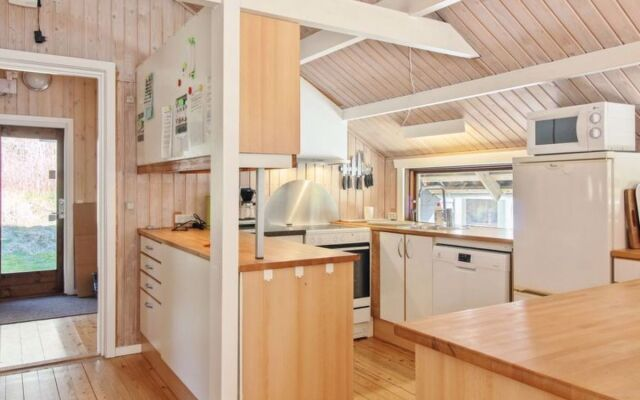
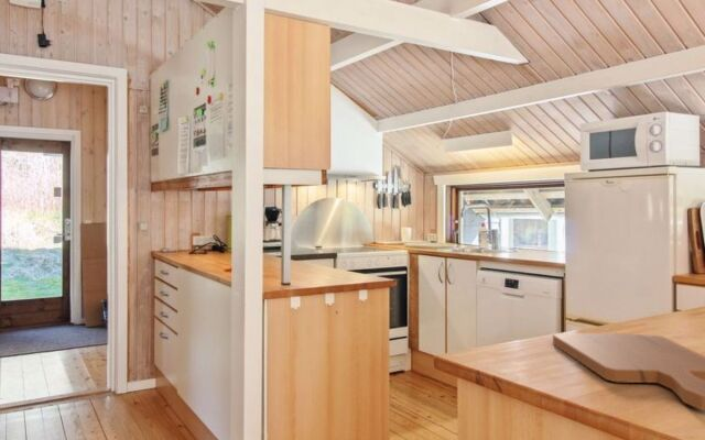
+ cutting board (640, 359)
